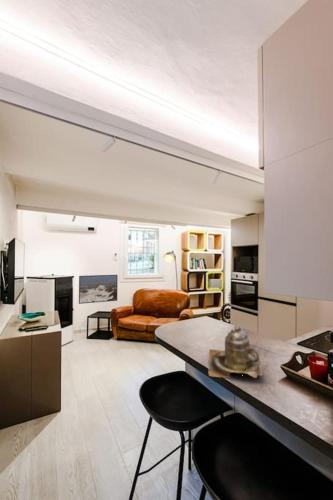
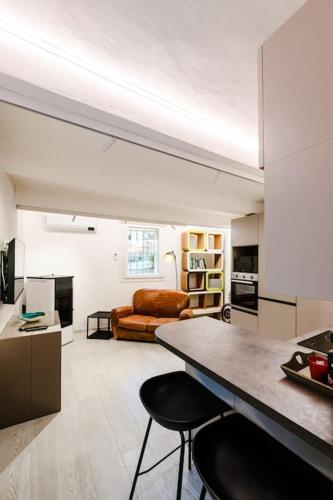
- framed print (98, 288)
- teapot (233, 345)
